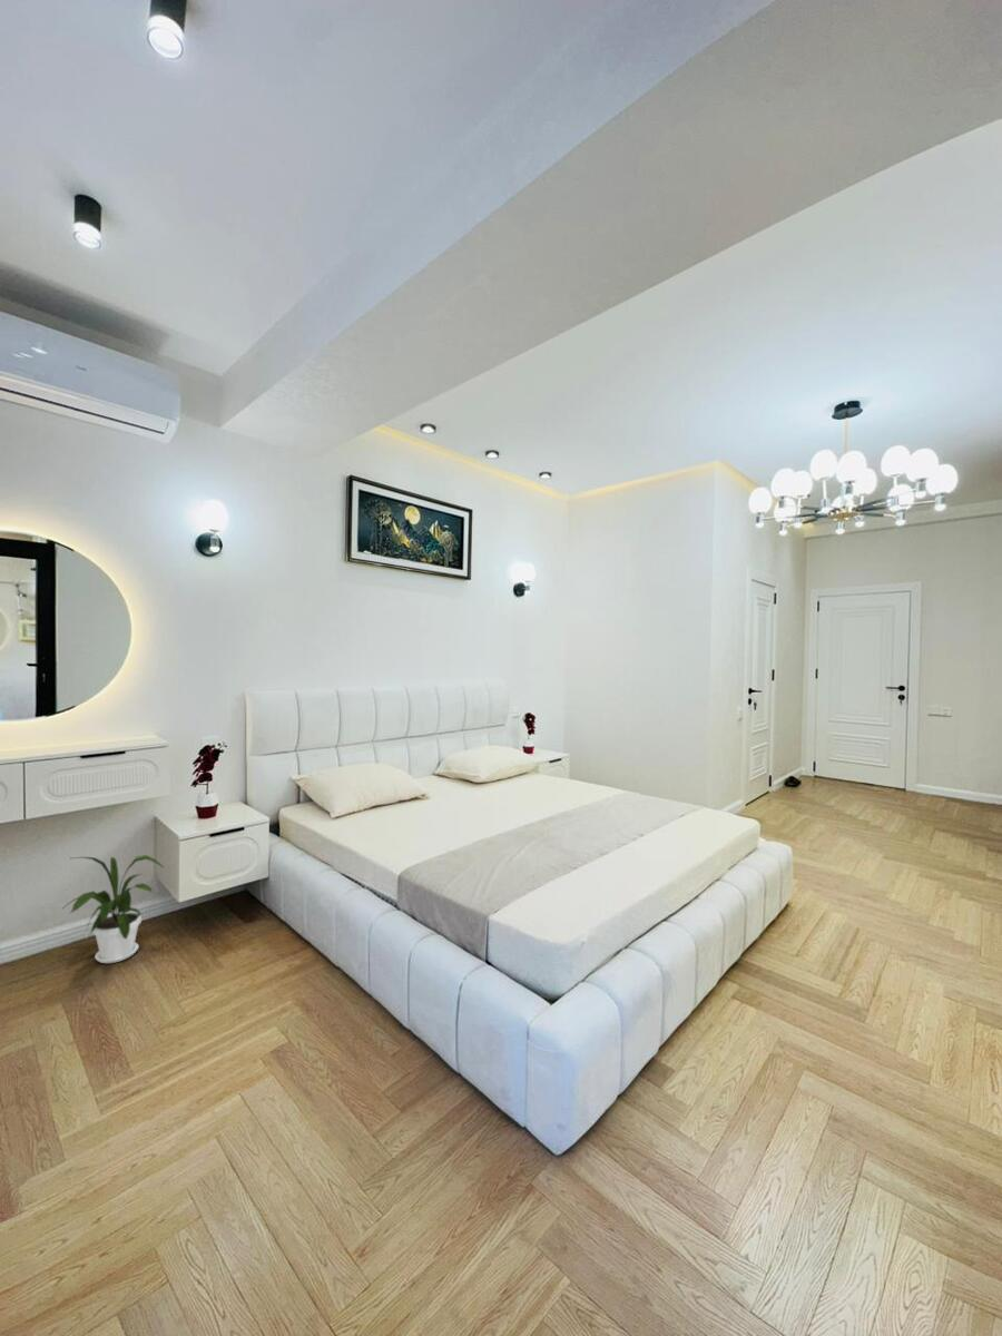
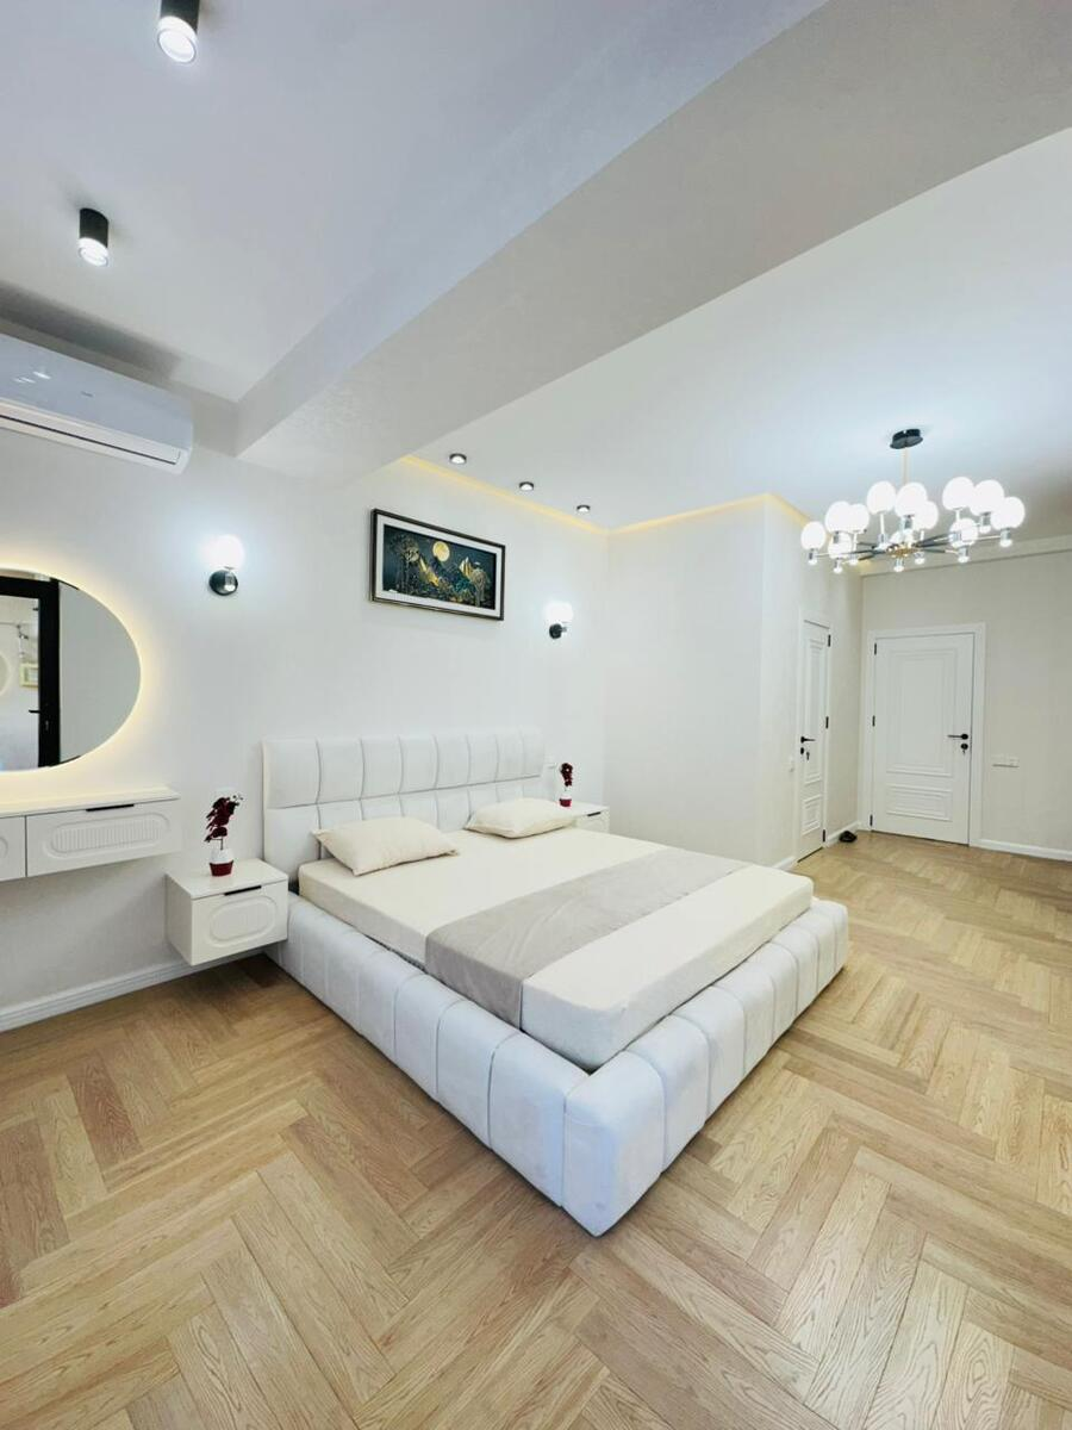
- house plant (114, 903)
